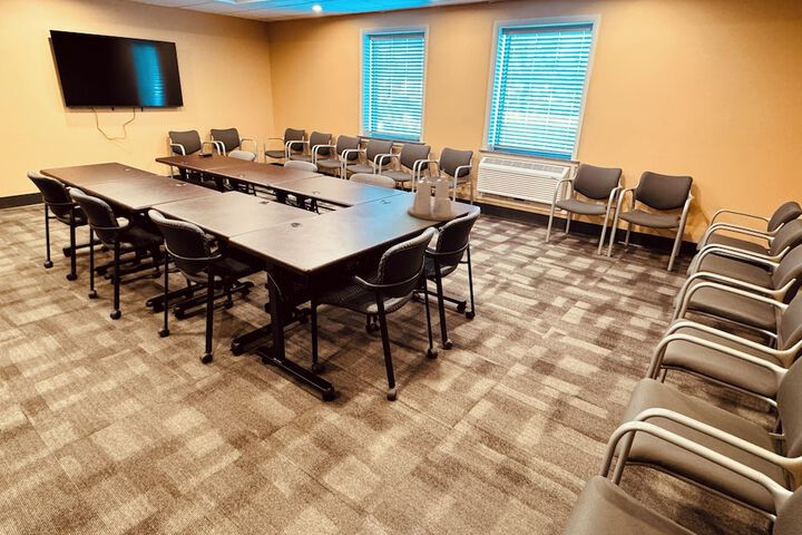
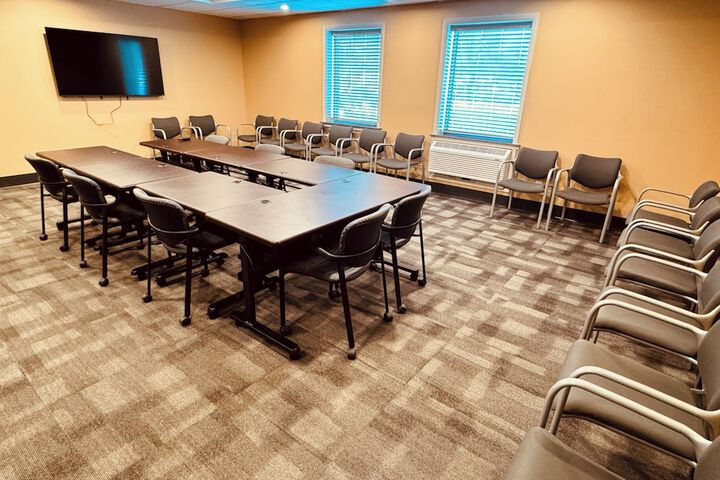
- condiment set (430, 192)
